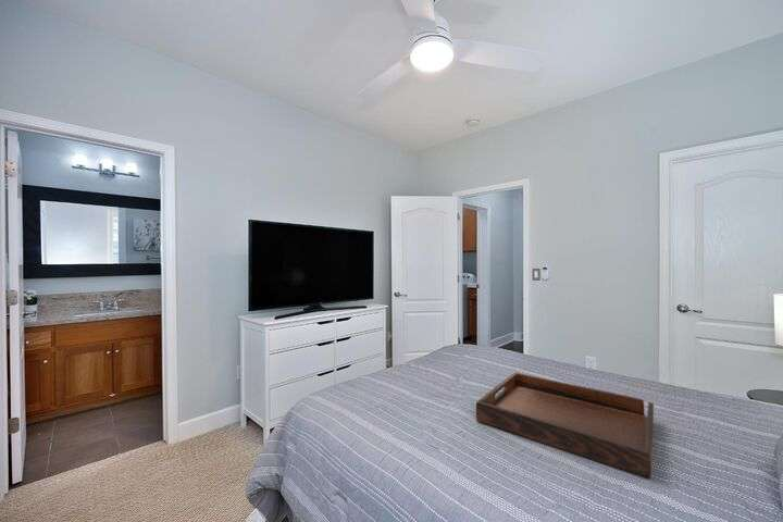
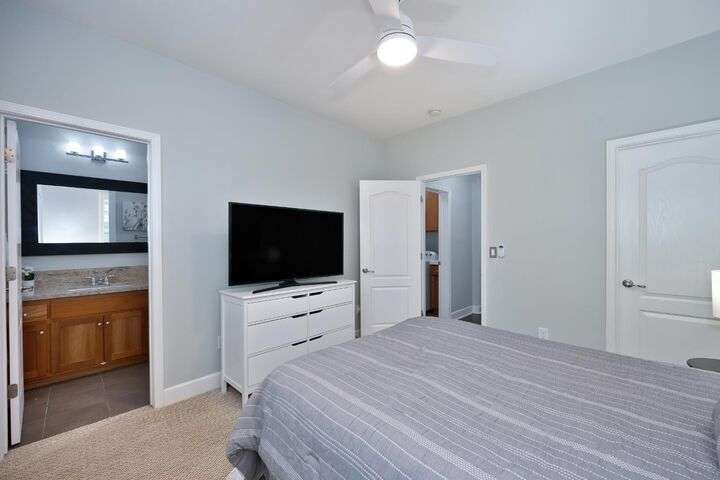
- serving tray (564, 411)
